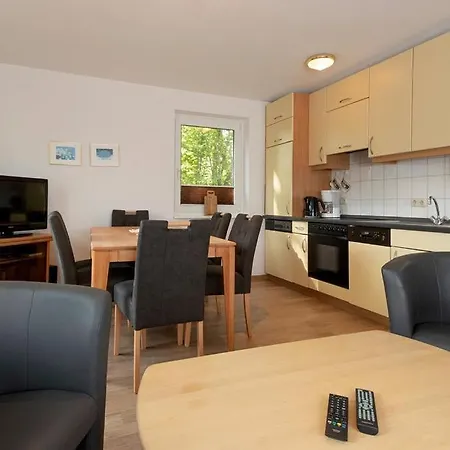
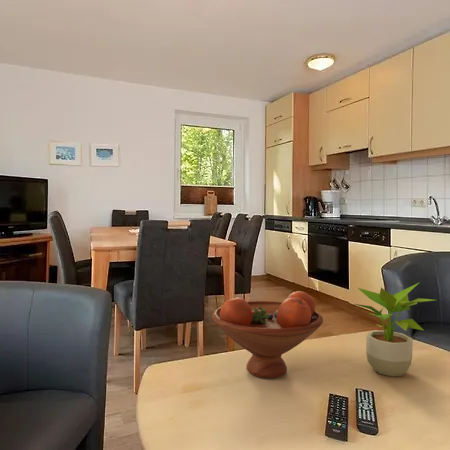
+ fruit bowl (266, 331)
+ potted plant (393, 324)
